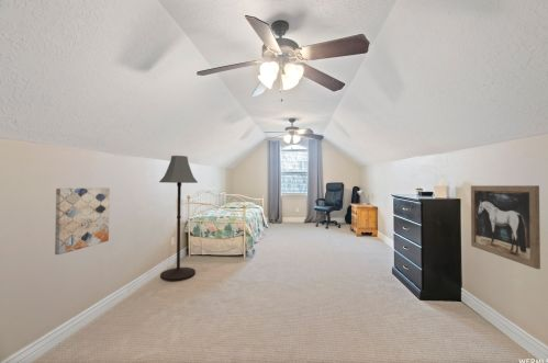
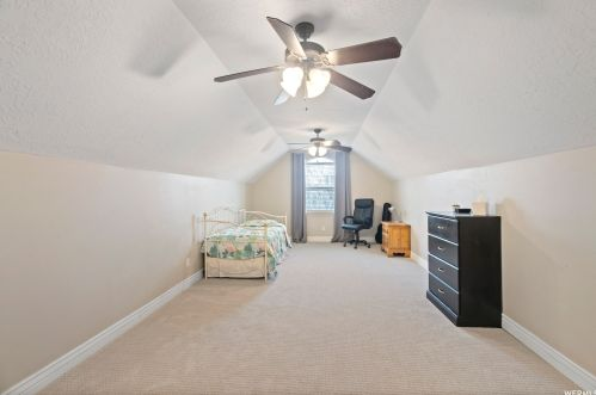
- wall art (85, 217)
- floor lamp (178, 215)
- wall art (500, 220)
